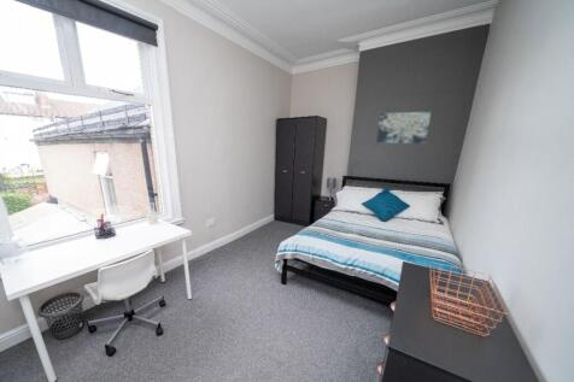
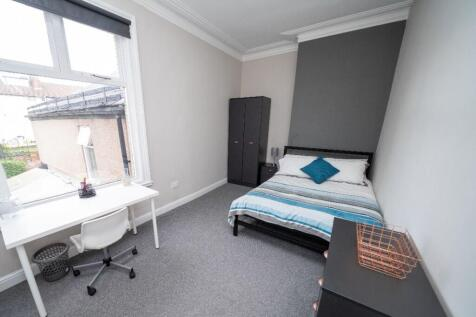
- wall art (402, 128)
